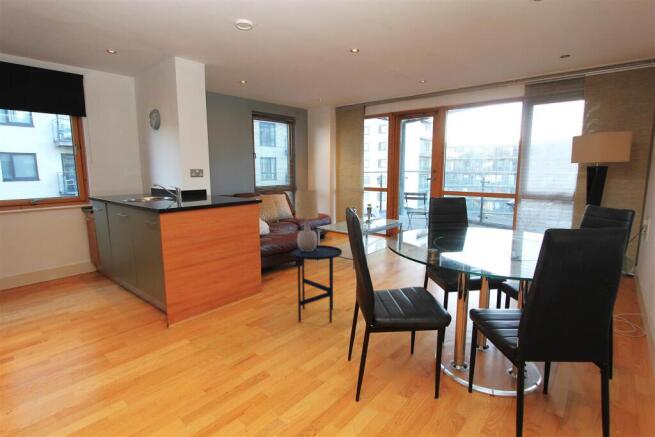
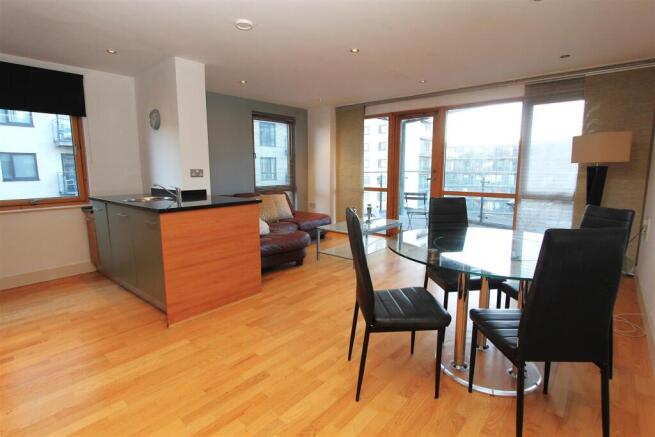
- side table (316, 283)
- table lamp (307, 220)
